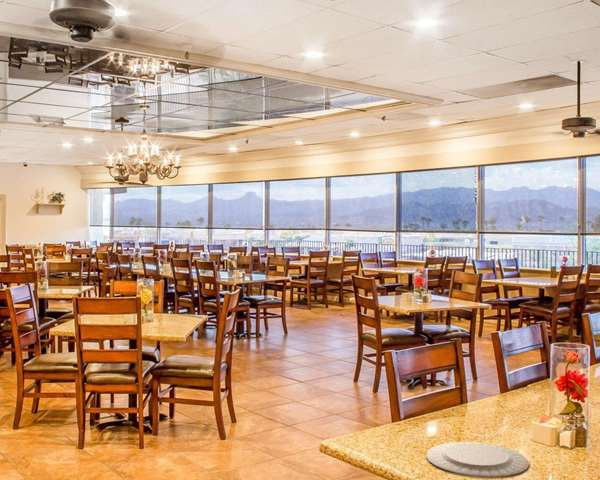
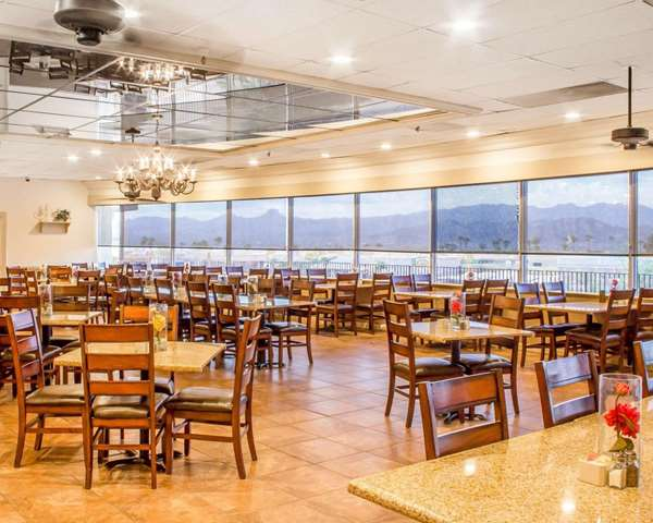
- chinaware (476, 456)
